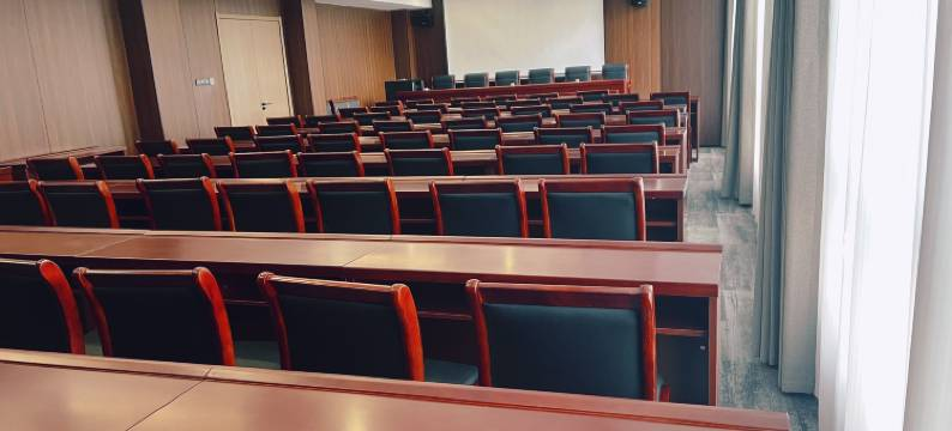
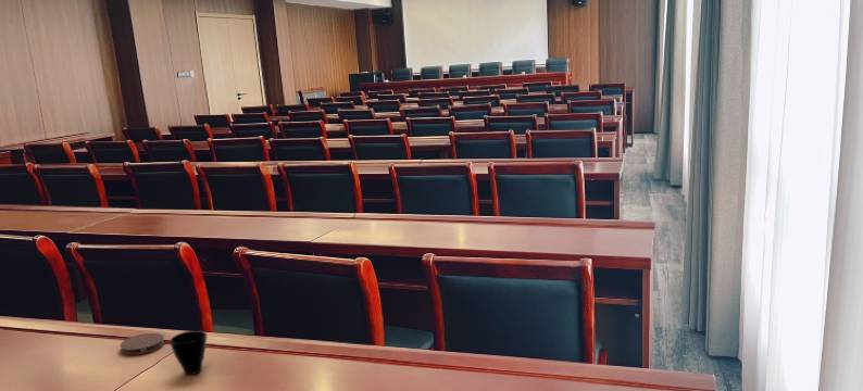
+ coaster (142, 343)
+ cup (193, 351)
